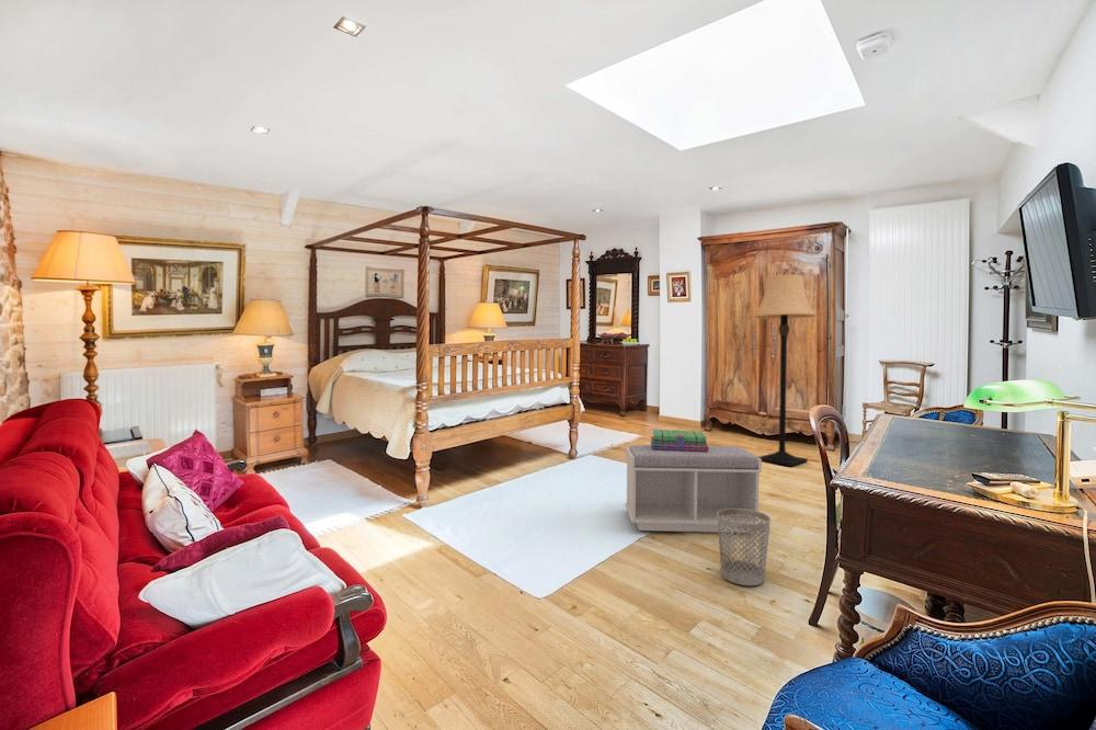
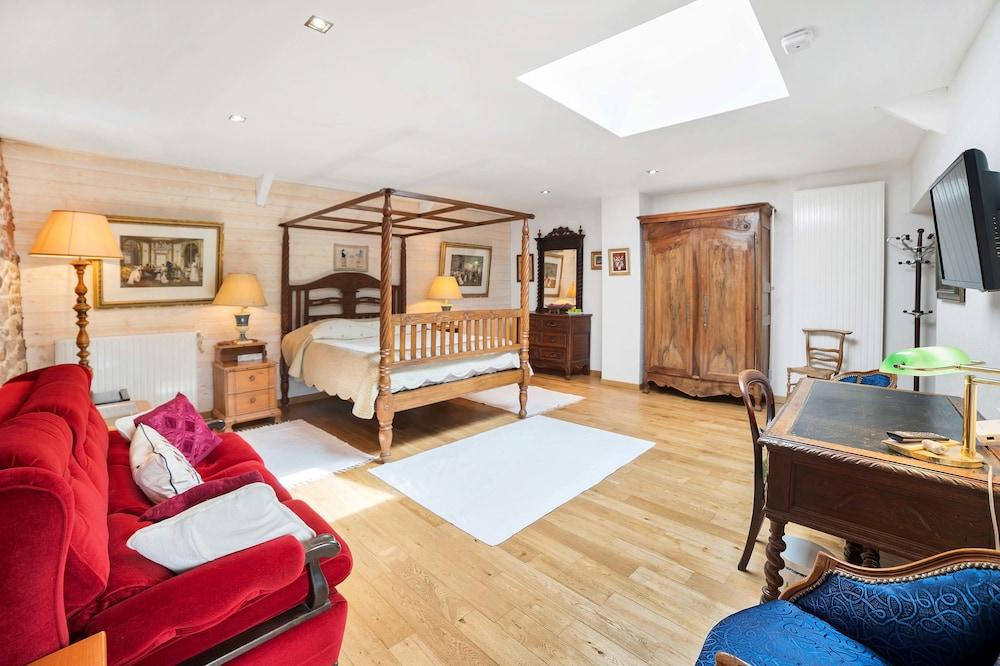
- wastebasket (742, 546)
- stack of books (677, 440)
- bench (688, 486)
- lamp (783, 368)
